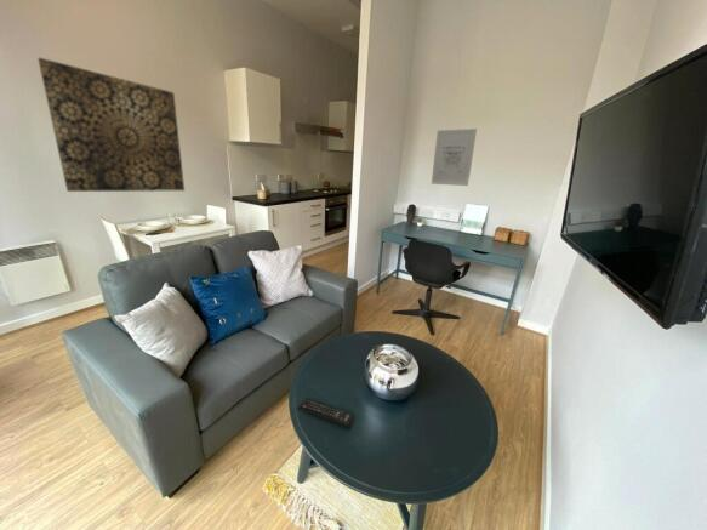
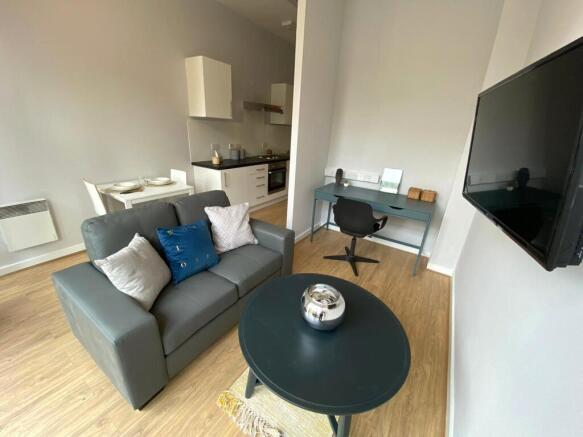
- wall art (125, 137)
- remote control (325, 412)
- wall art (452, 158)
